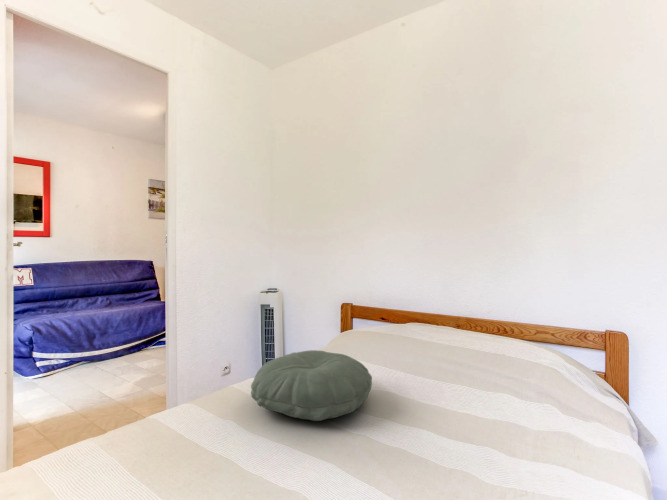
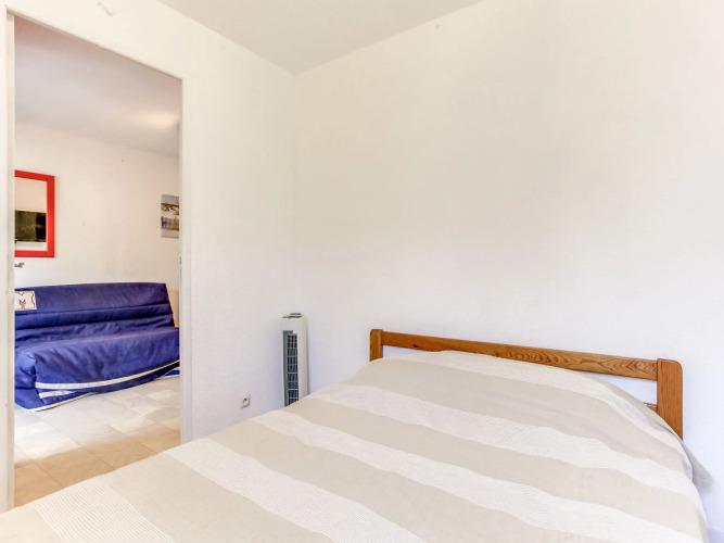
- pillow (313, 379)
